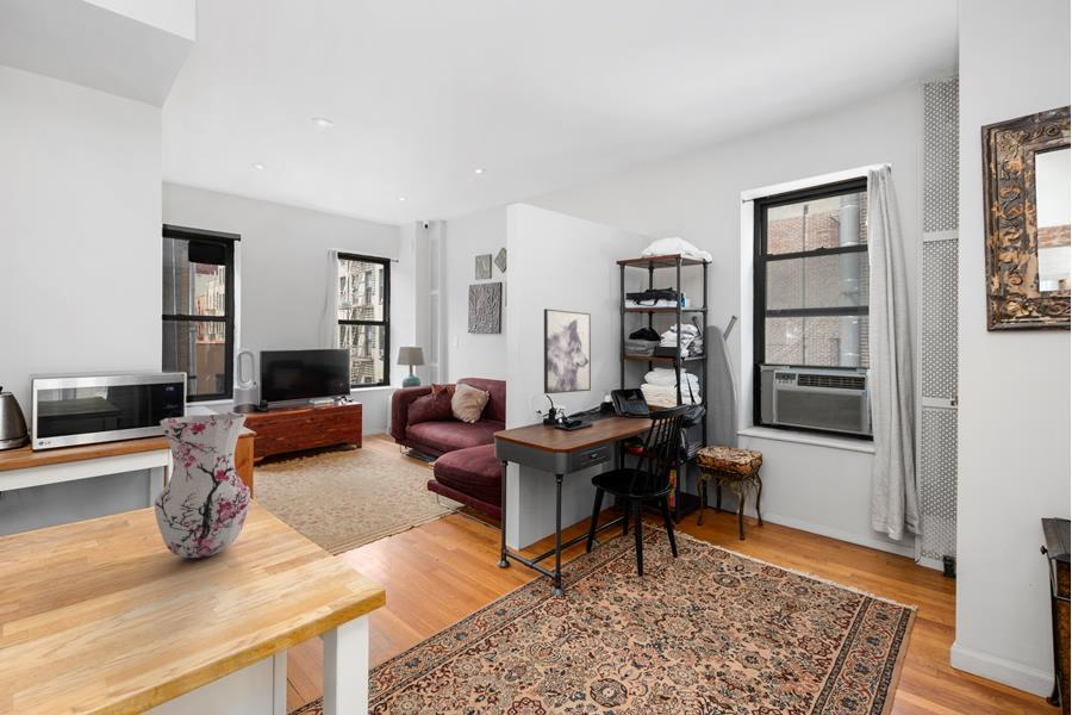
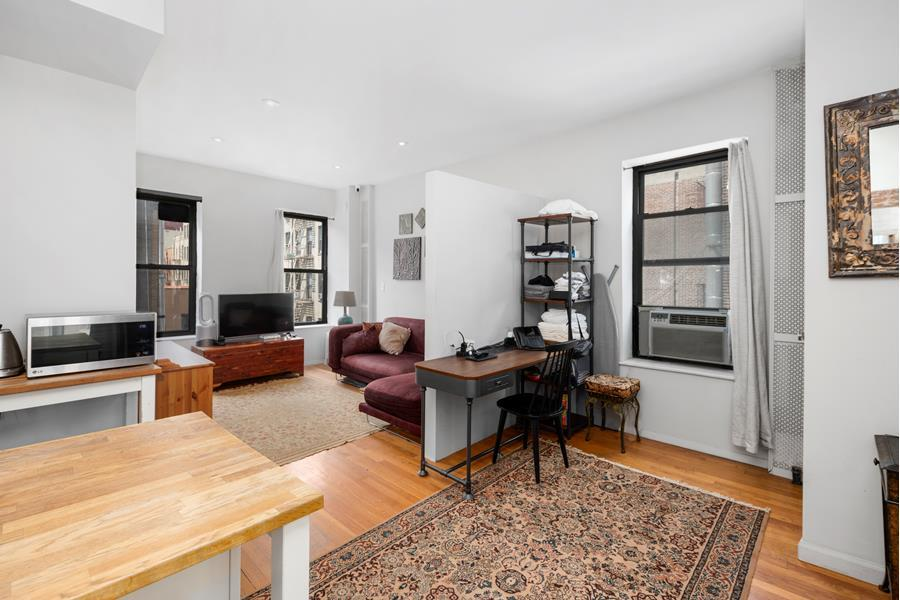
- wall art (568, 352)
- vase (204, 485)
